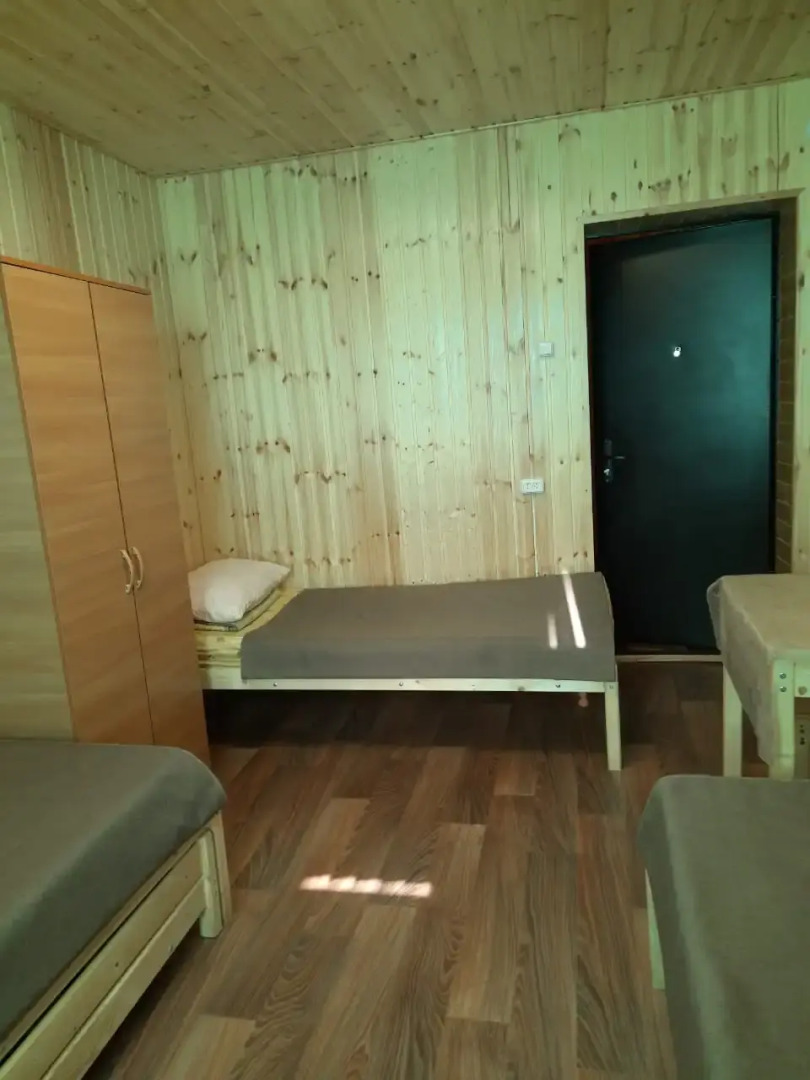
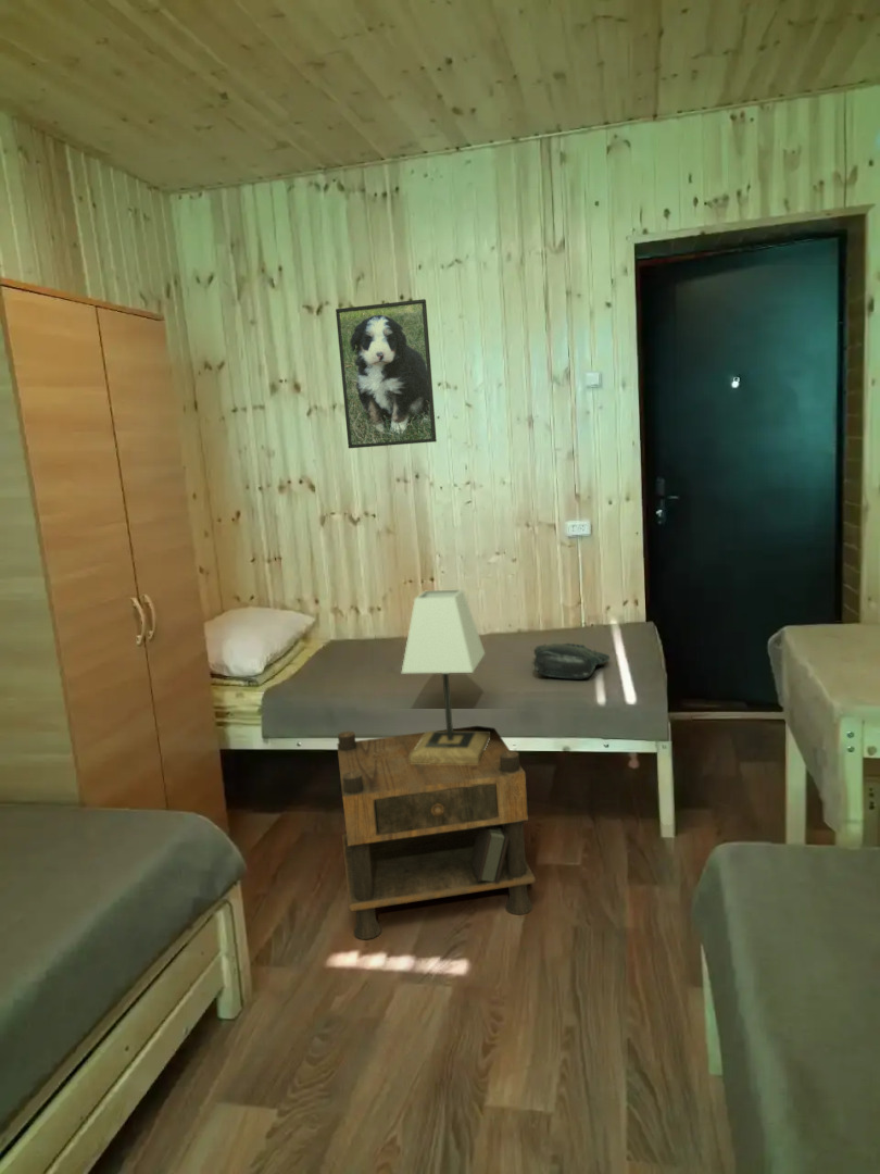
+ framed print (386, 375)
+ lamp (444, 673)
+ nightstand (429, 815)
+ tote bag (569, 650)
